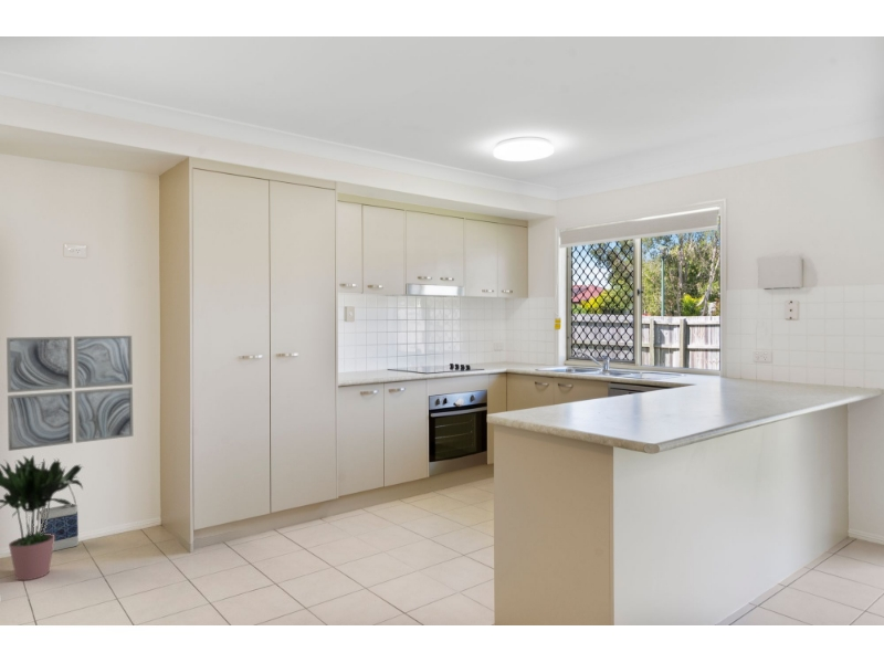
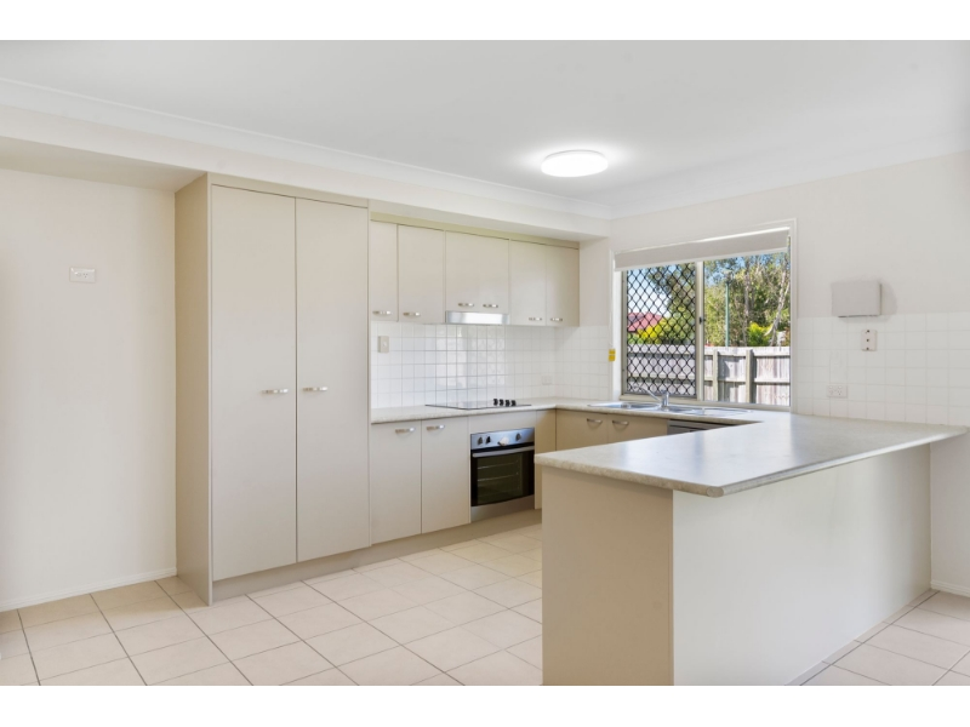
- potted plant (38, 512)
- bag (59, 512)
- wall art (71, 388)
